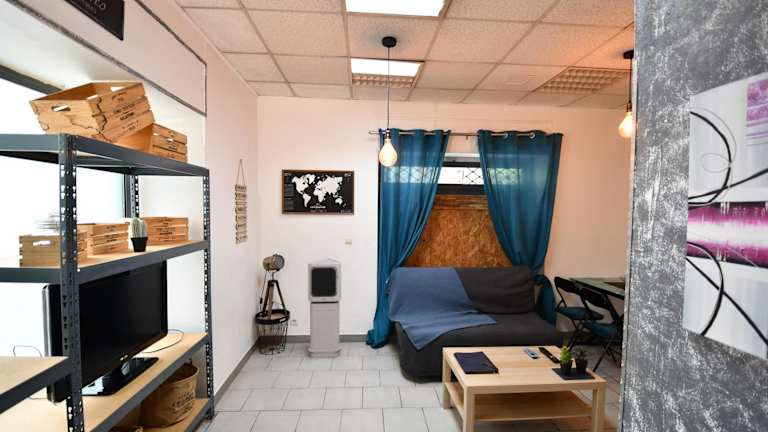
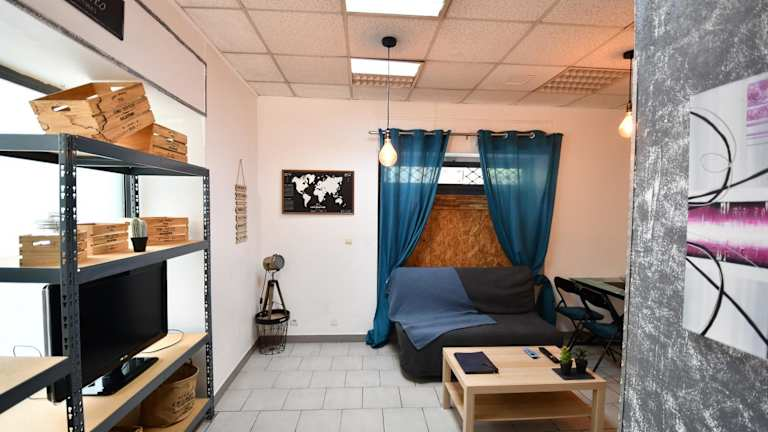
- air purifier (325, 305)
